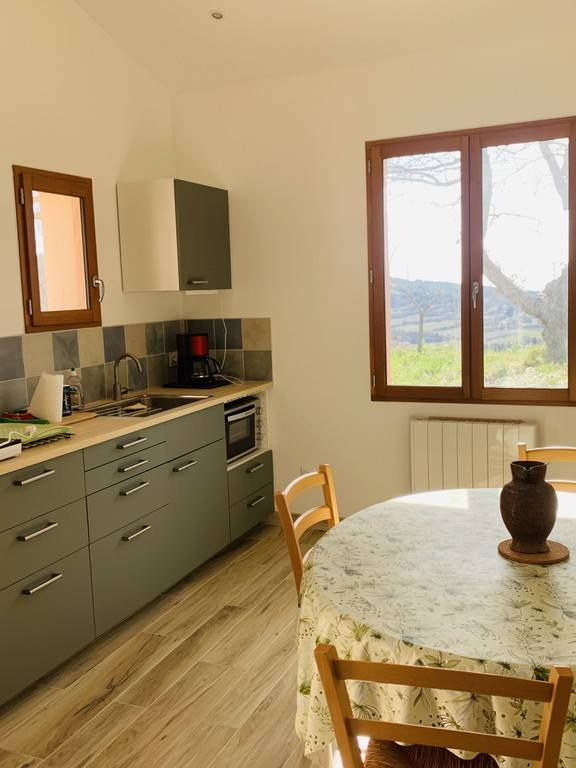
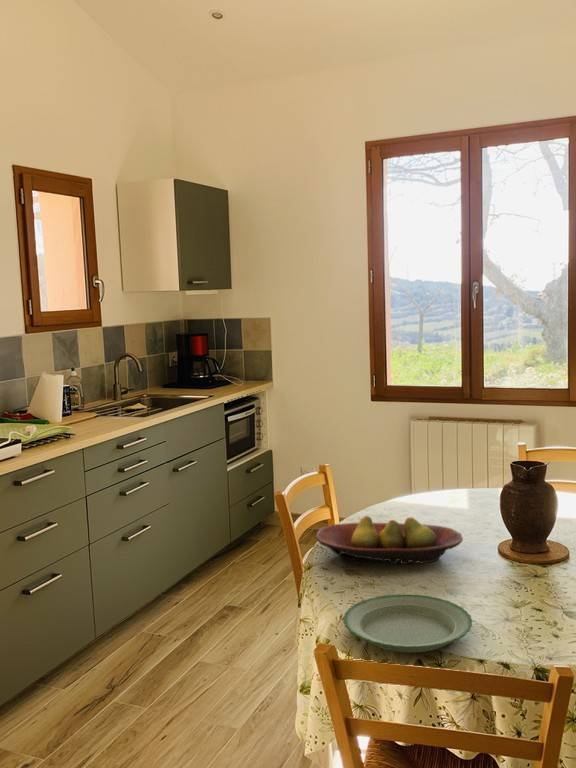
+ fruit bowl (387, 537)
+ plate (407, 625)
